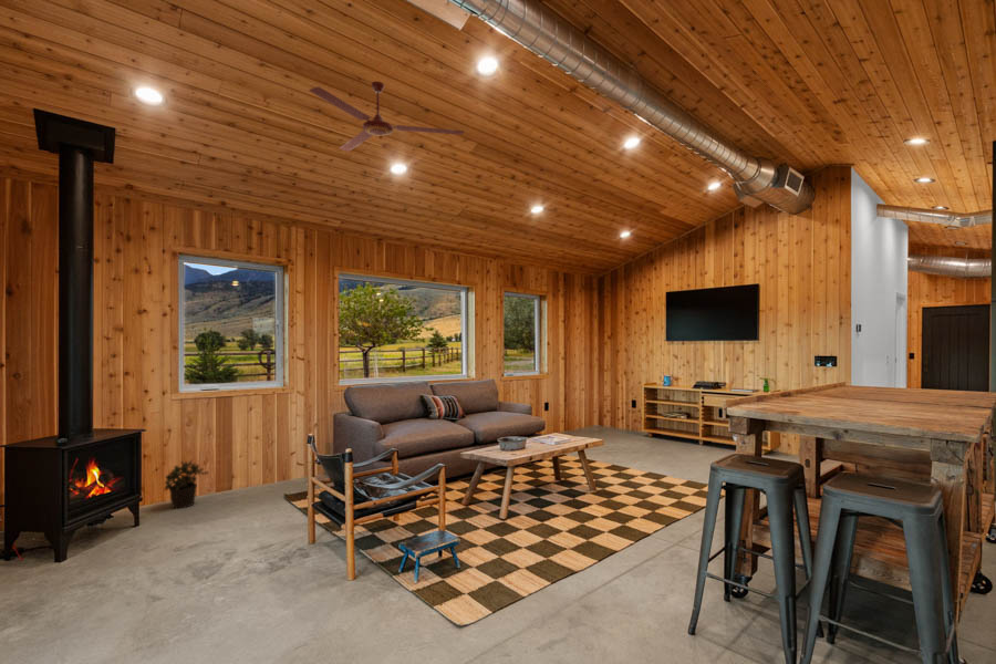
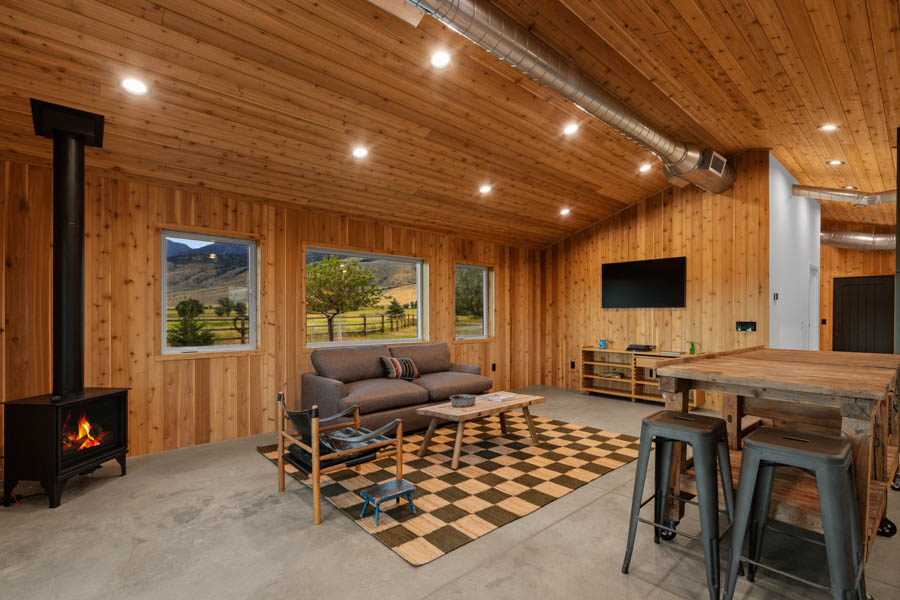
- potted plant (185, 483)
- ceiling fan (388, 123)
